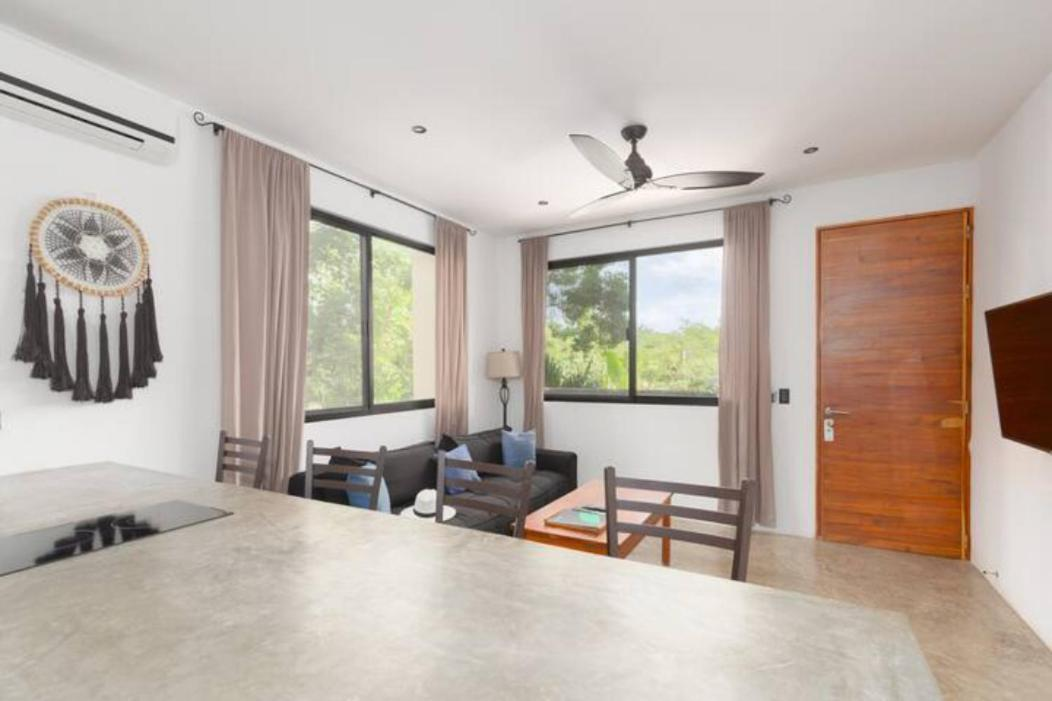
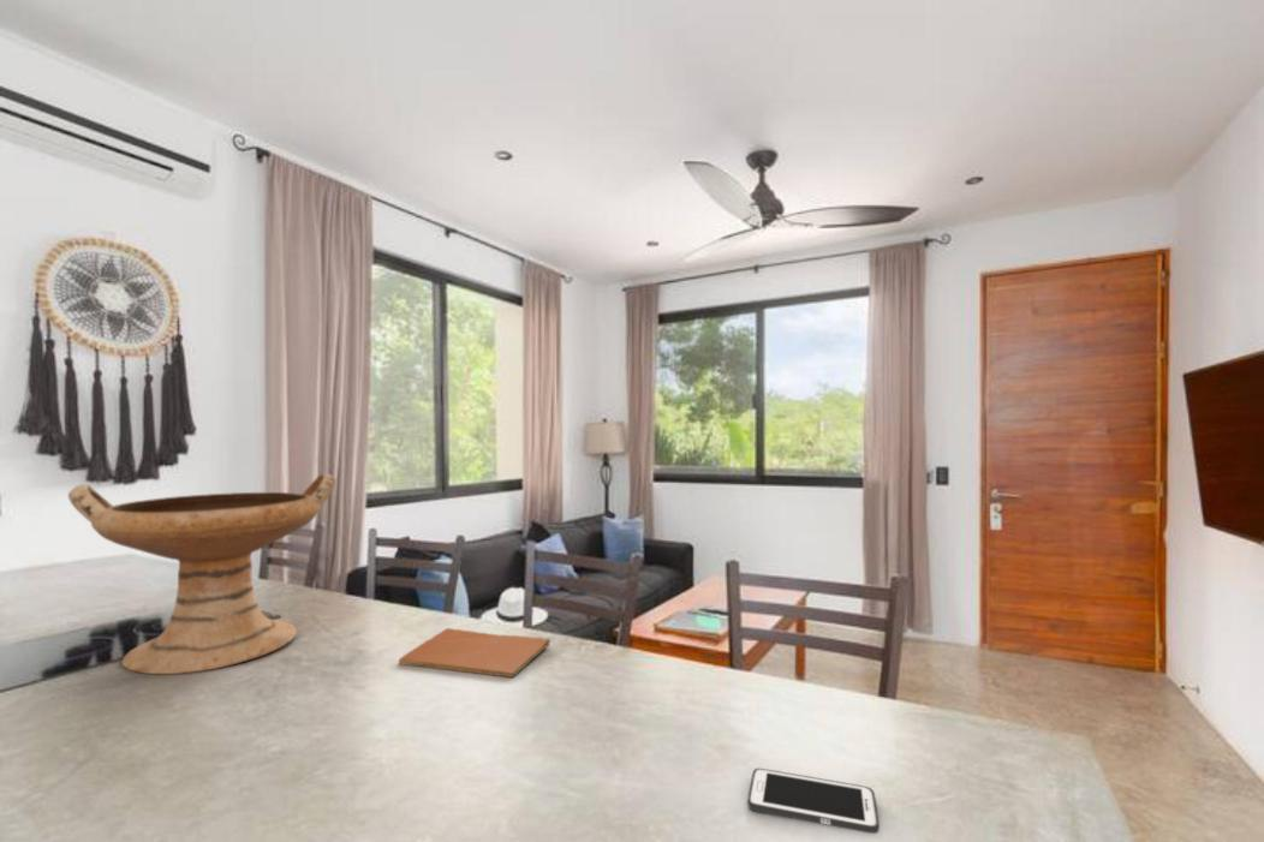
+ decorative bowl (215, 562)
+ cell phone (811, 799)
+ book (477, 650)
